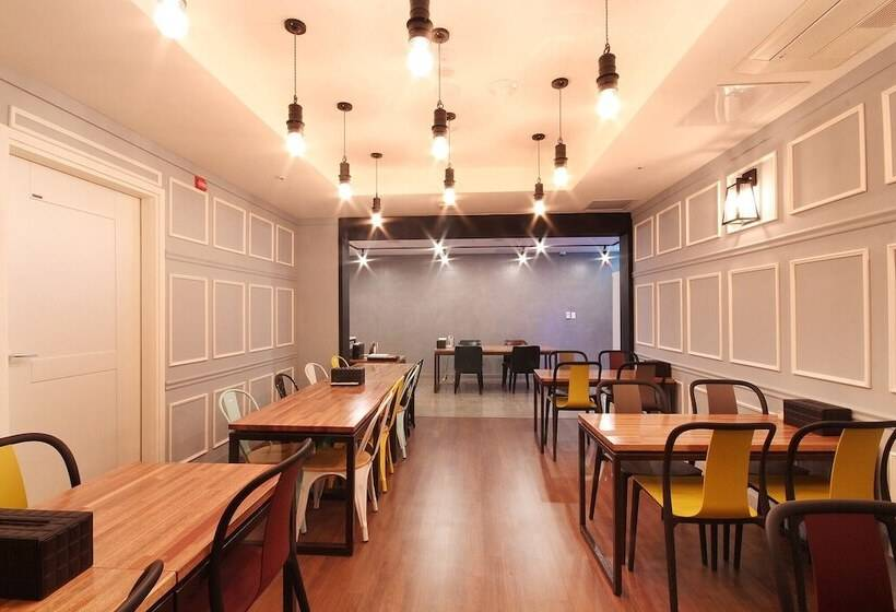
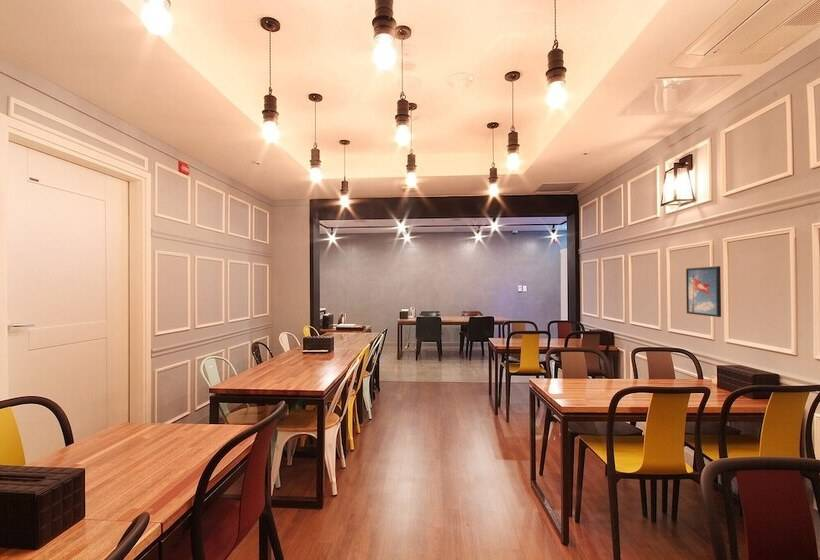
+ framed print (702, 291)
